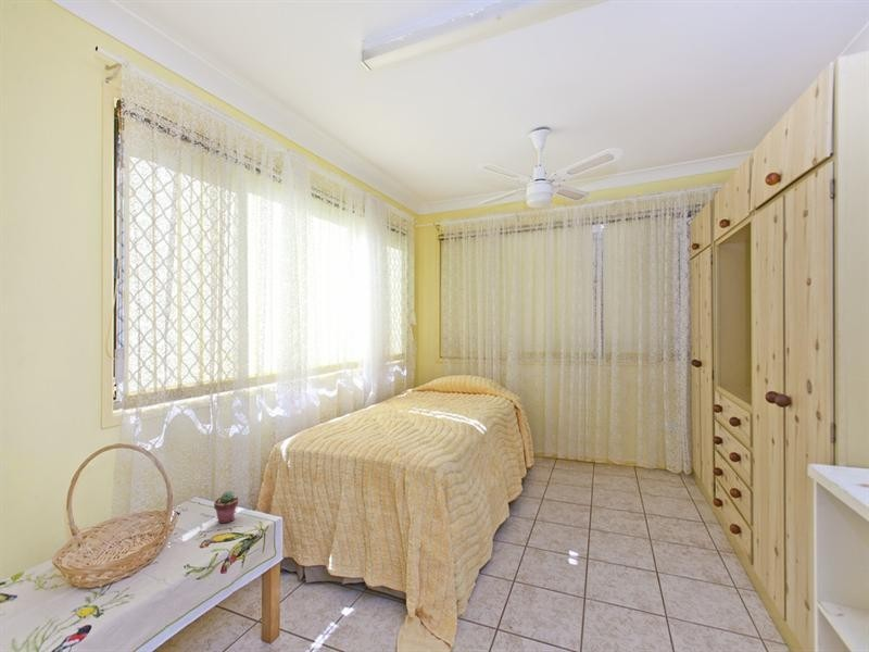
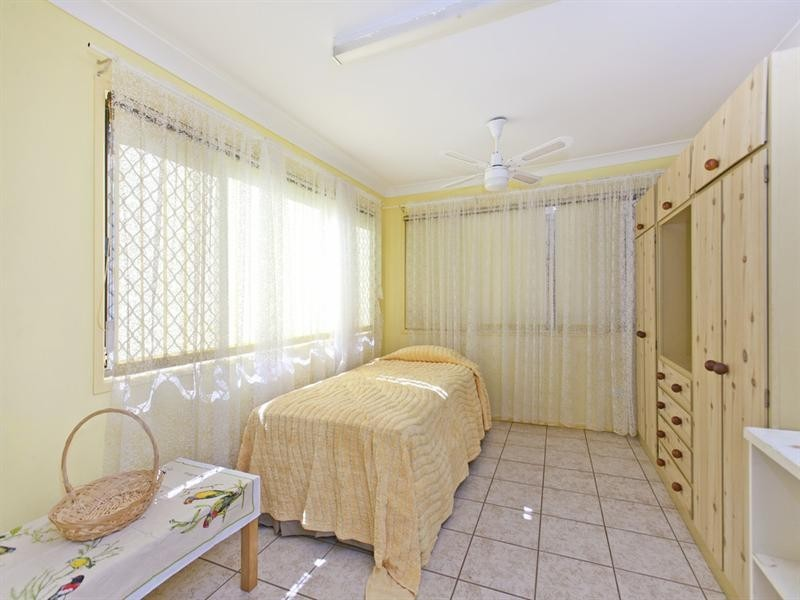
- potted succulent (226, 505)
